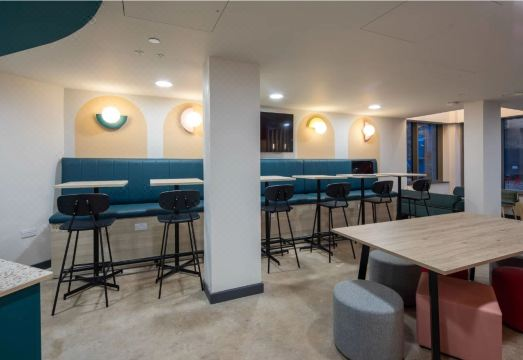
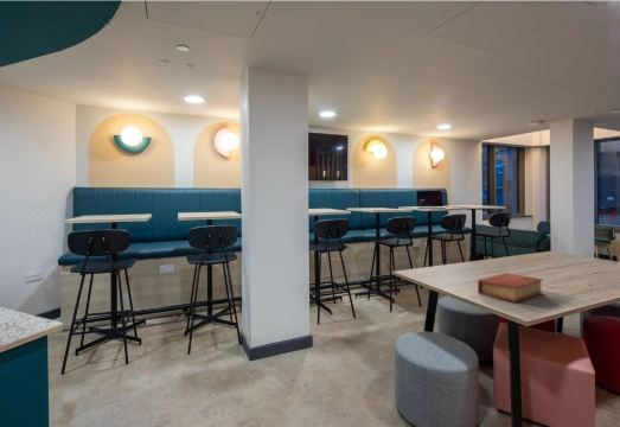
+ book (510, 286)
